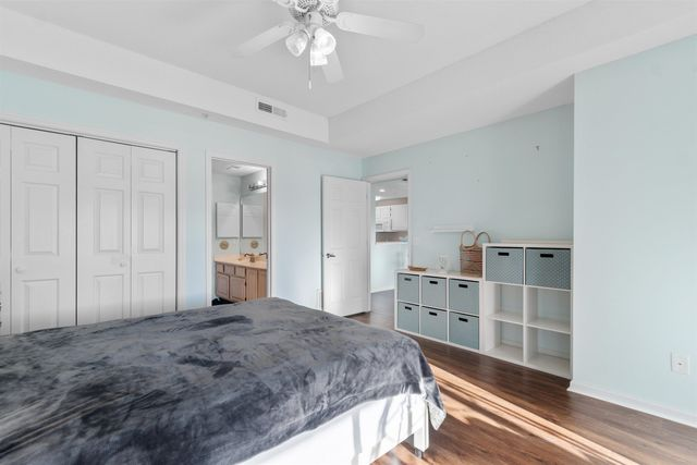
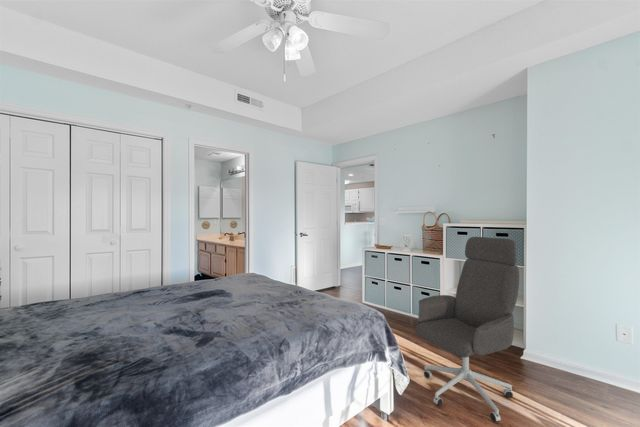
+ office chair (468, 315)
